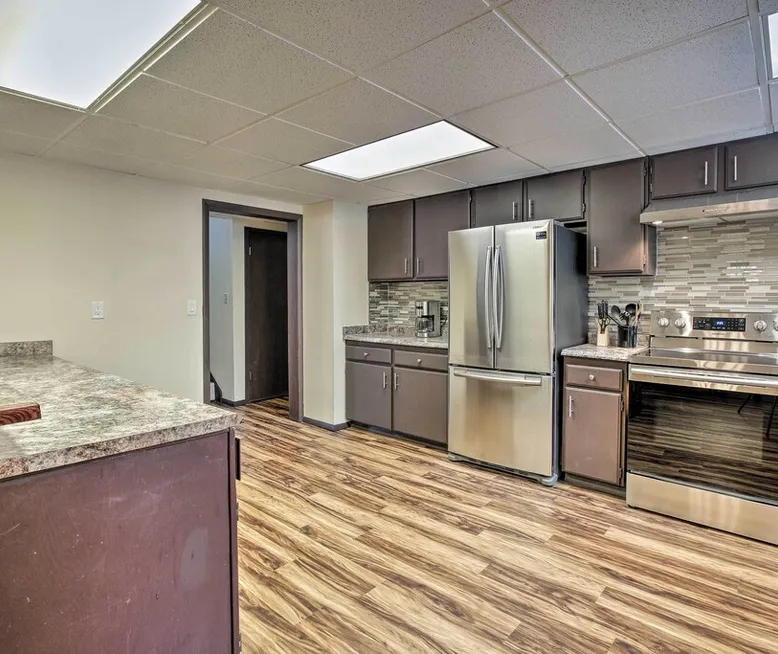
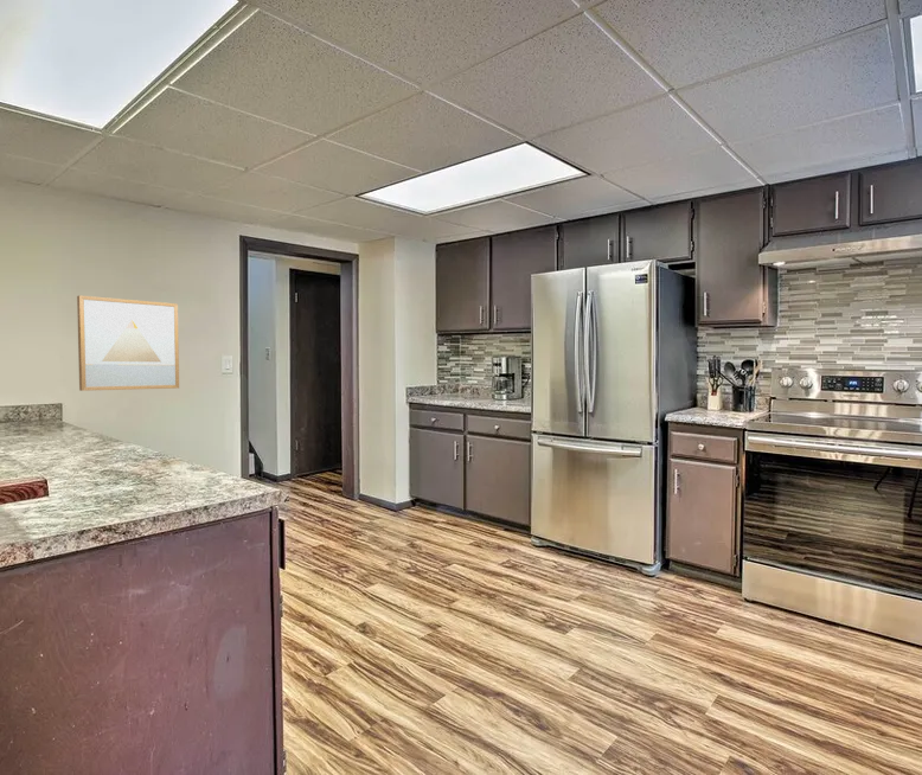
+ wall art (130, 345)
